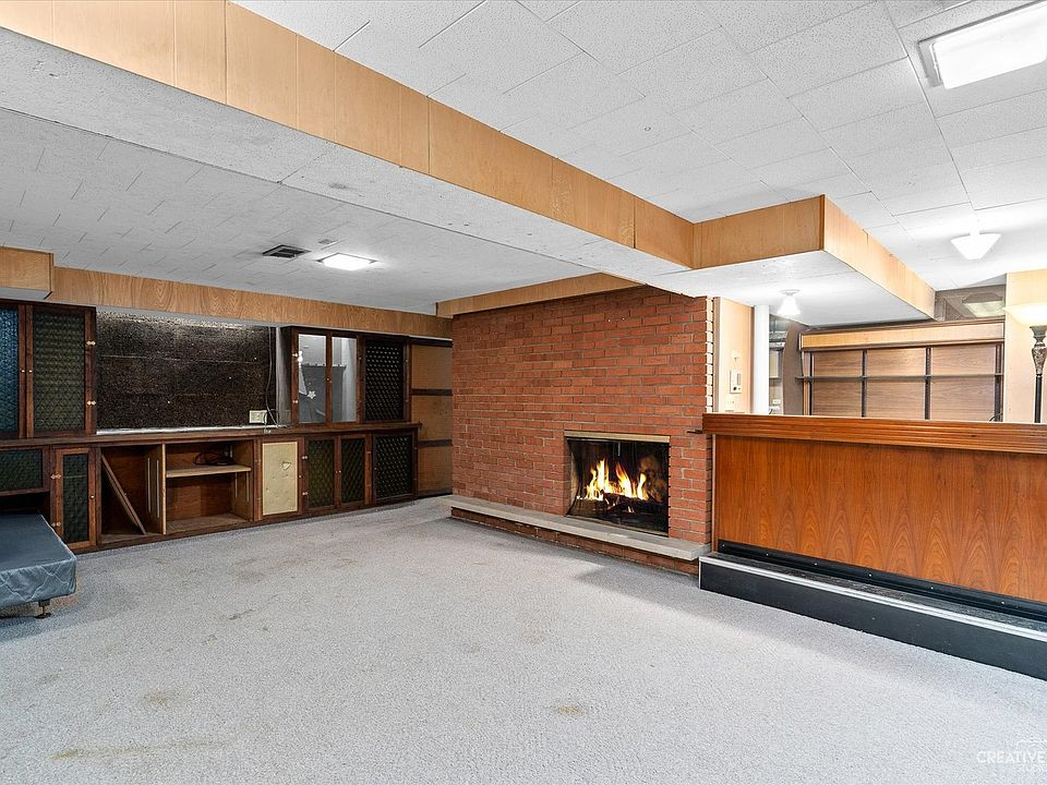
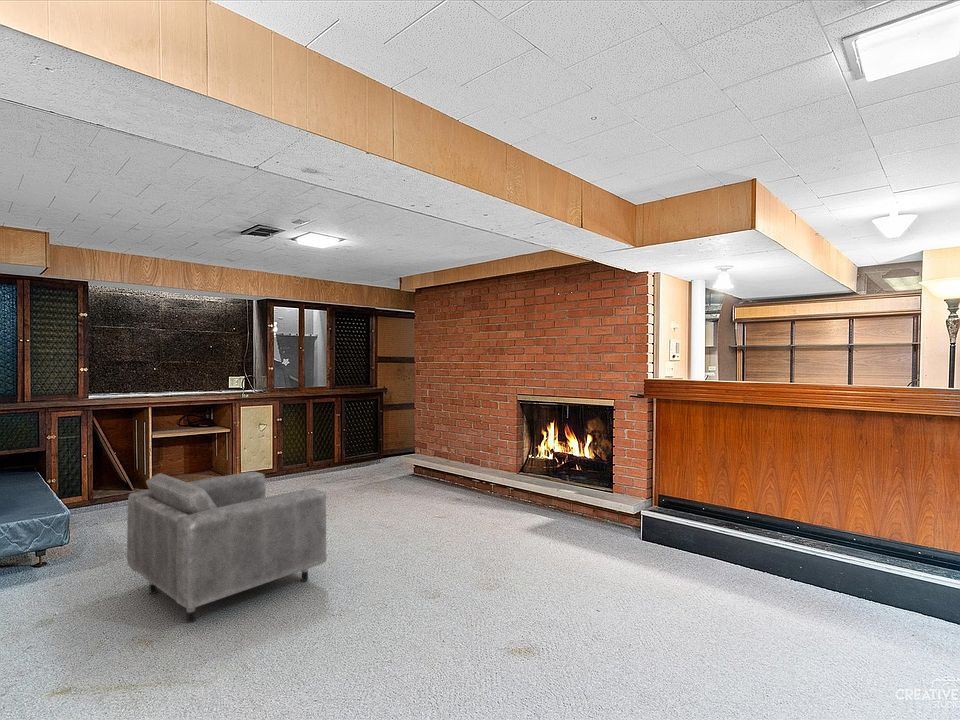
+ armchair (228, 529)
